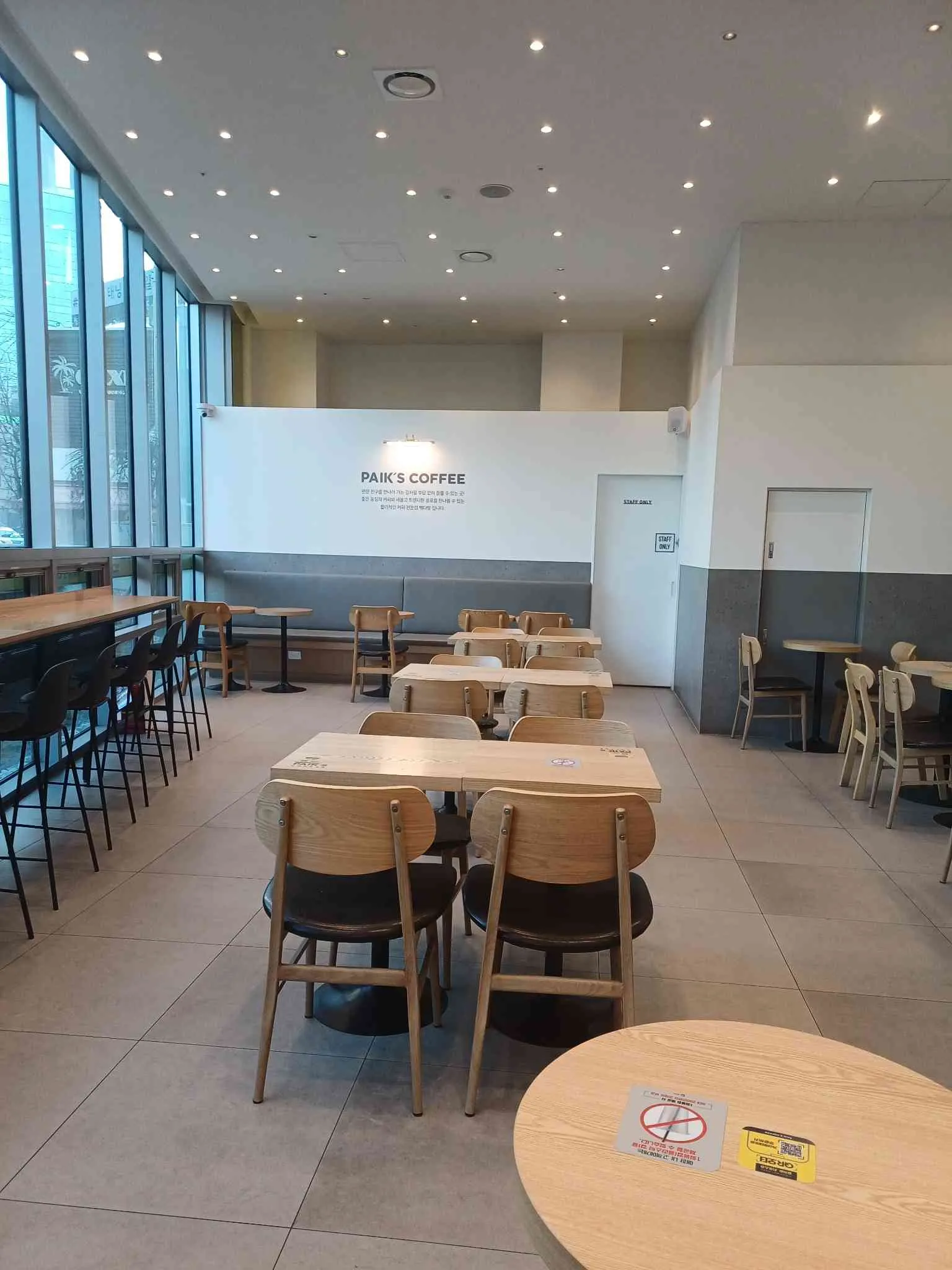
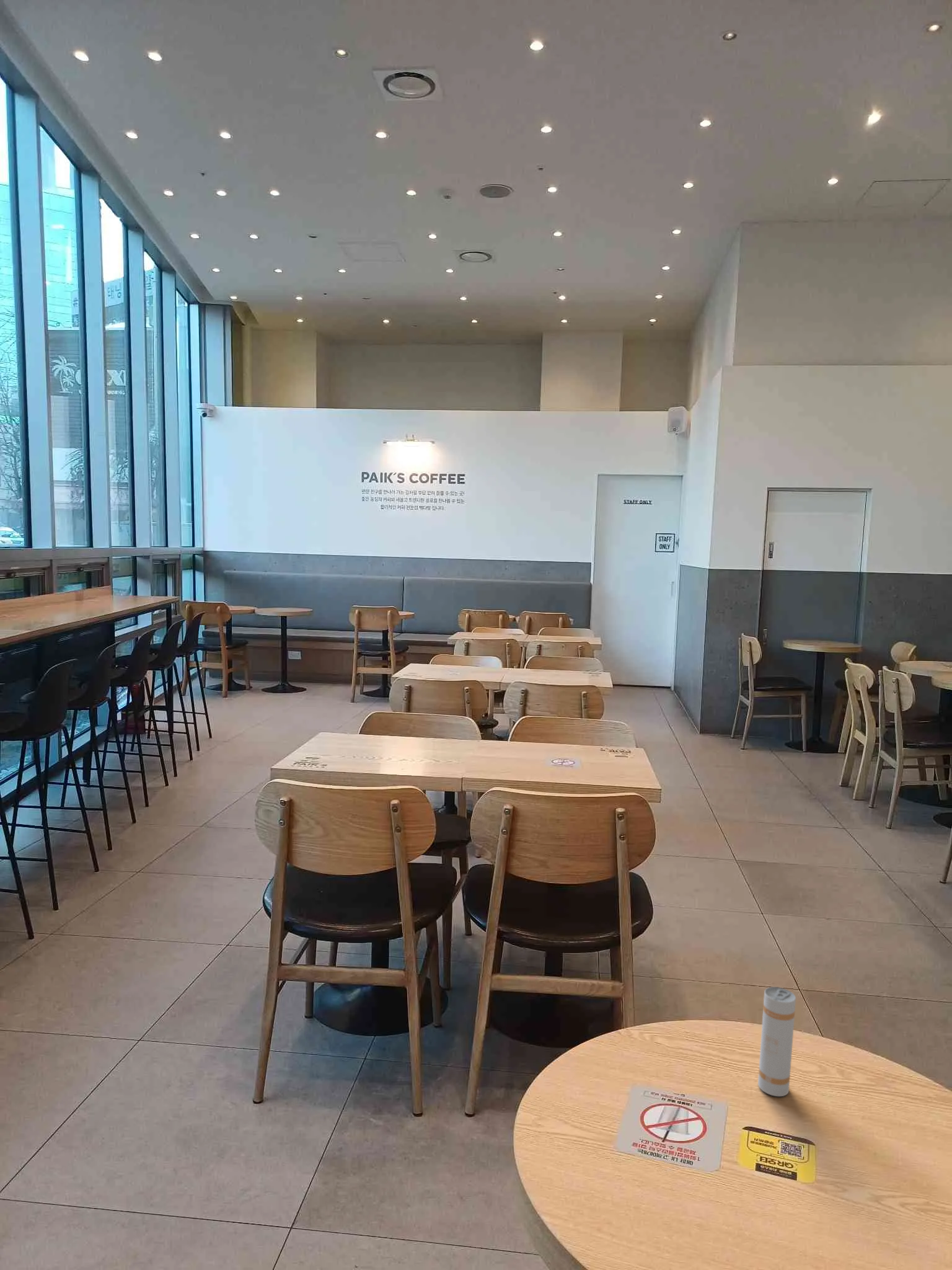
+ beverage can (777, 1041)
